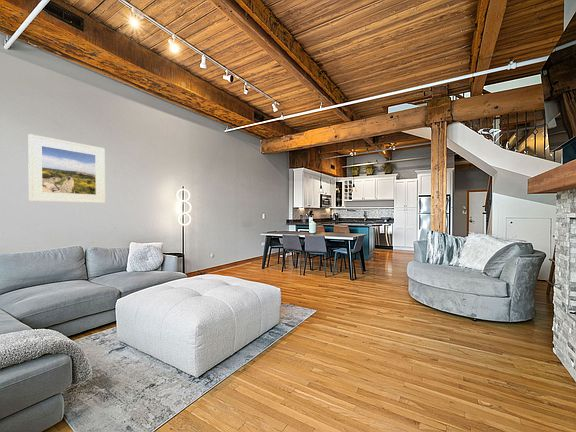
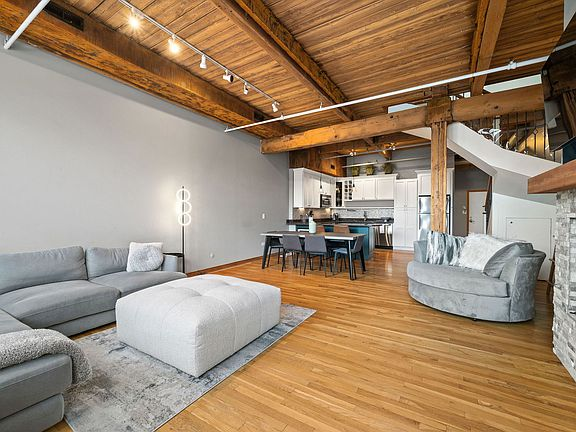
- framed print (70, 172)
